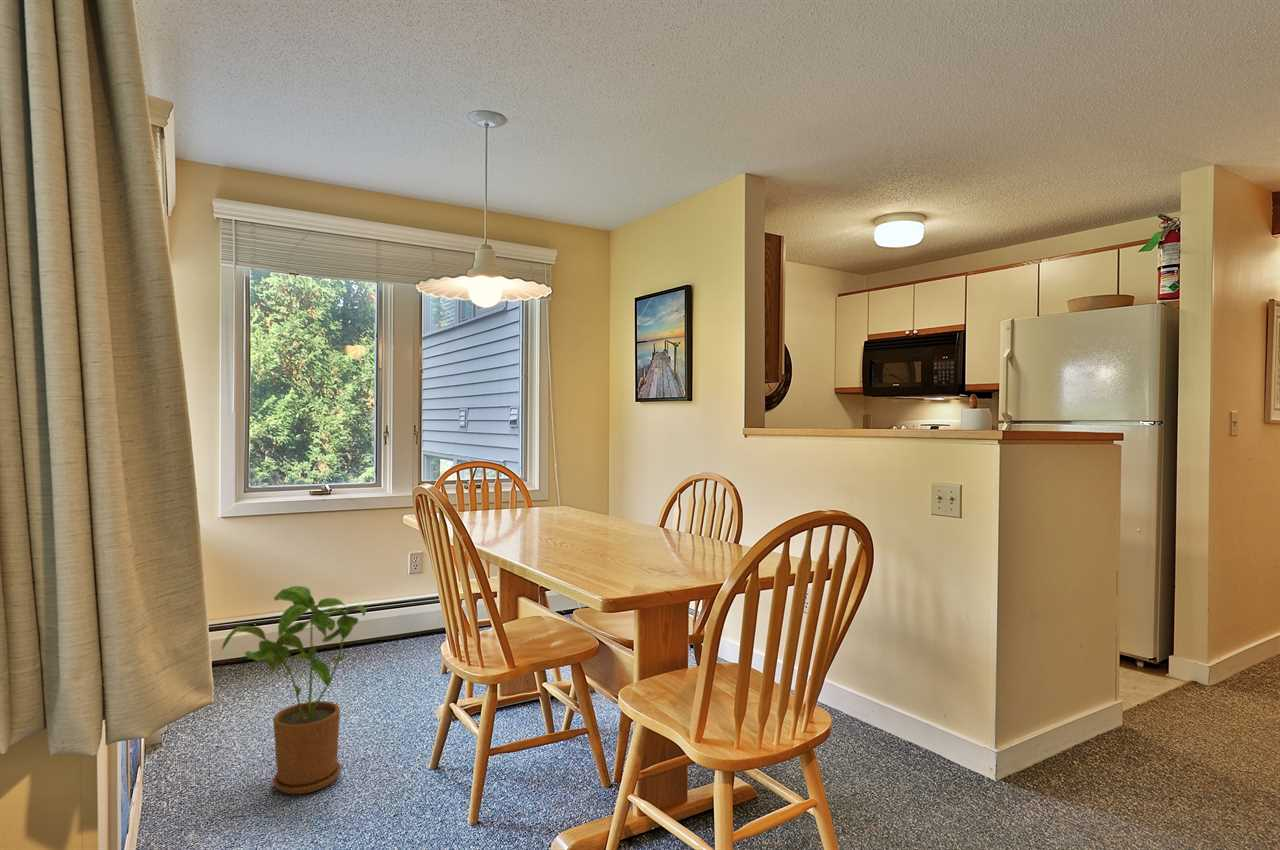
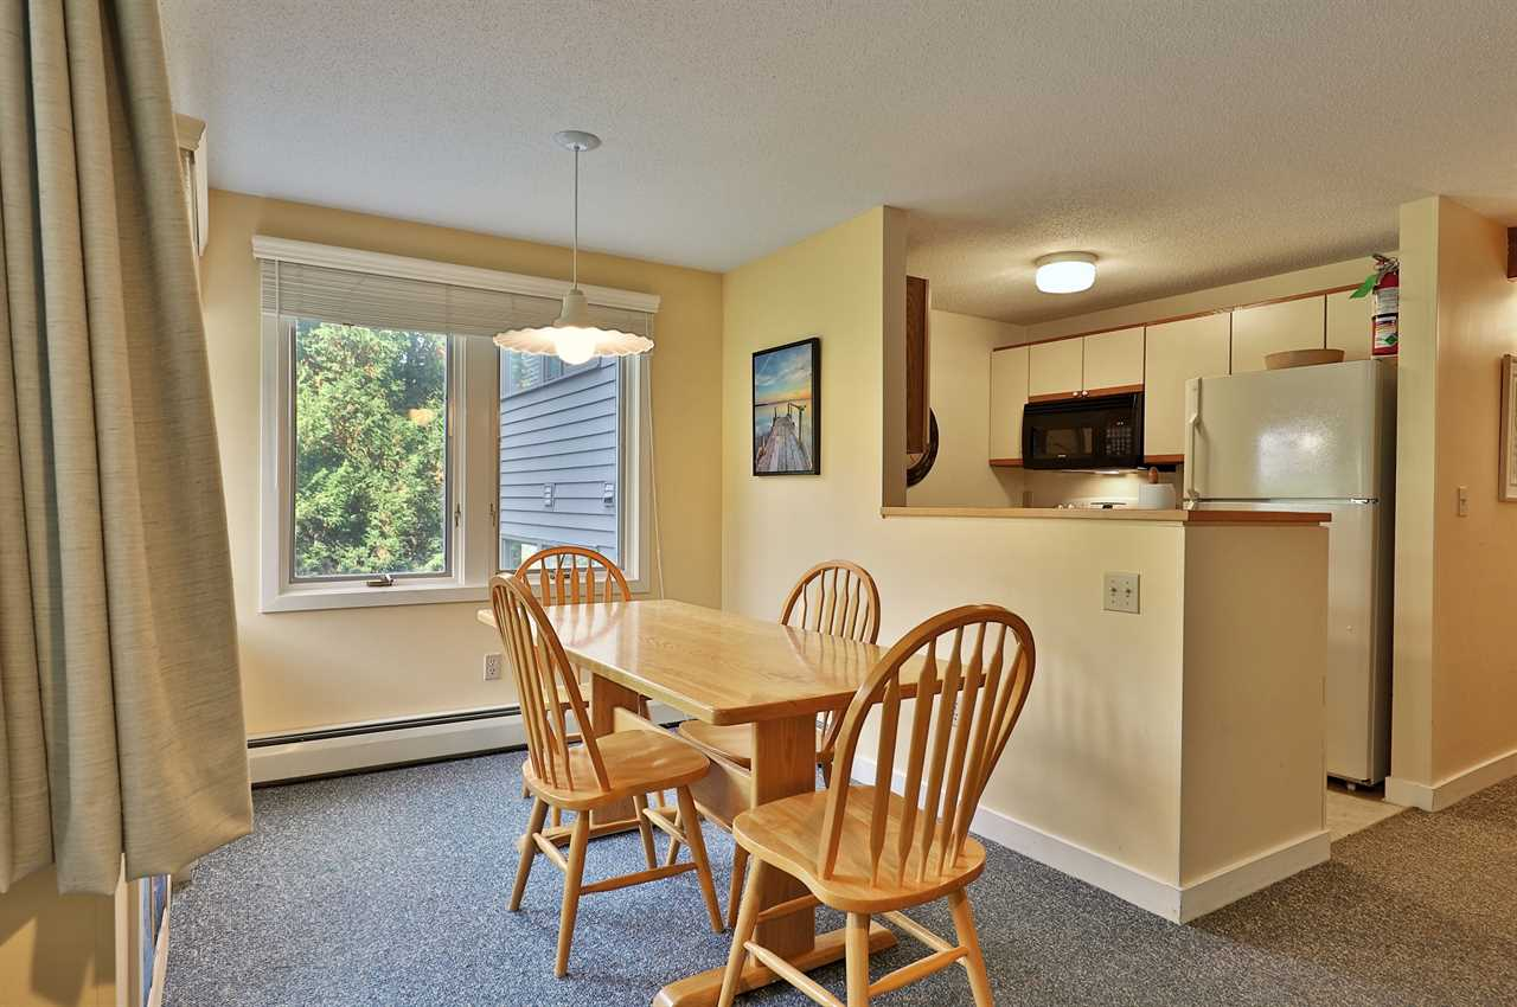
- house plant (295, 684)
